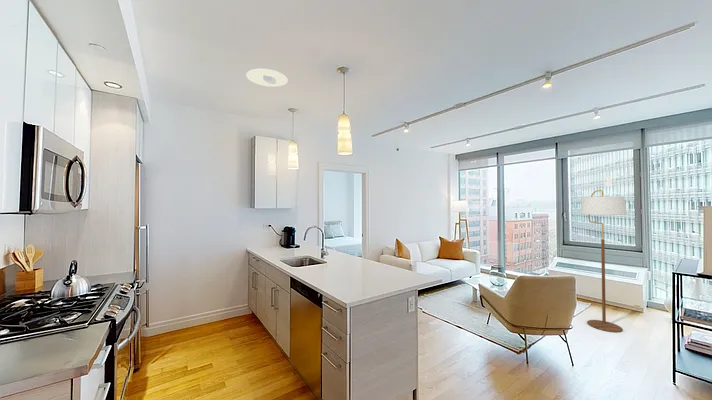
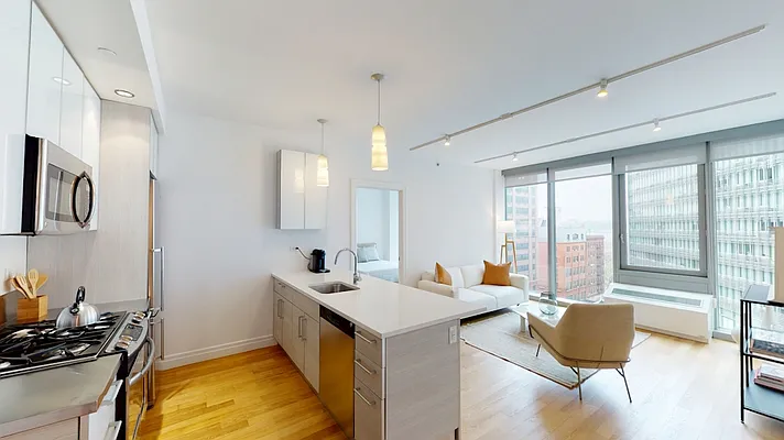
- floor lamp (601, 257)
- recessed light (267, 76)
